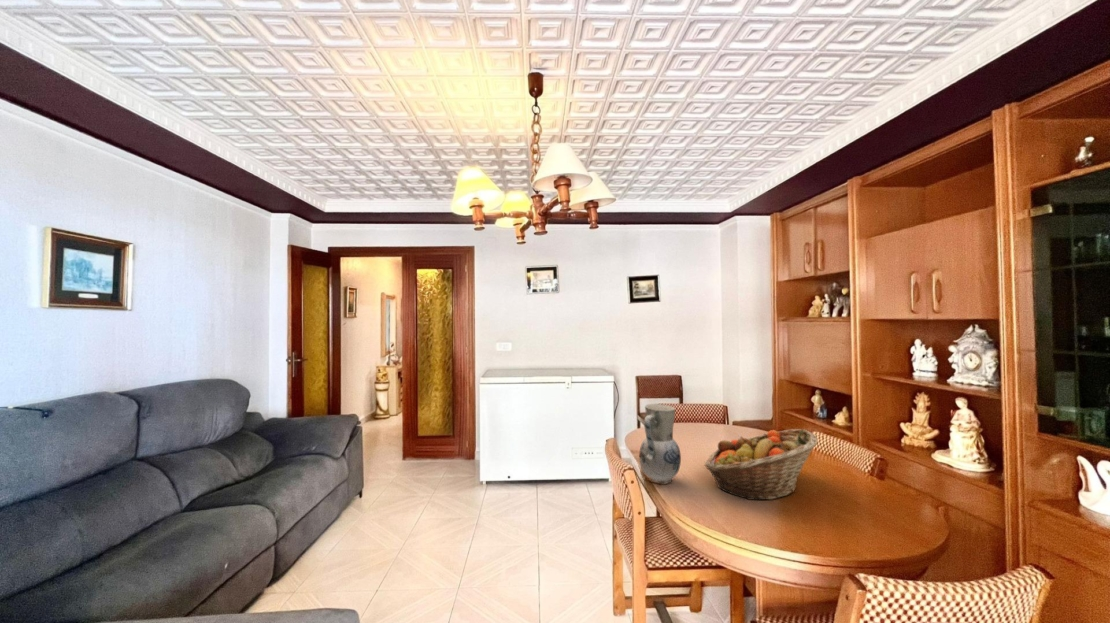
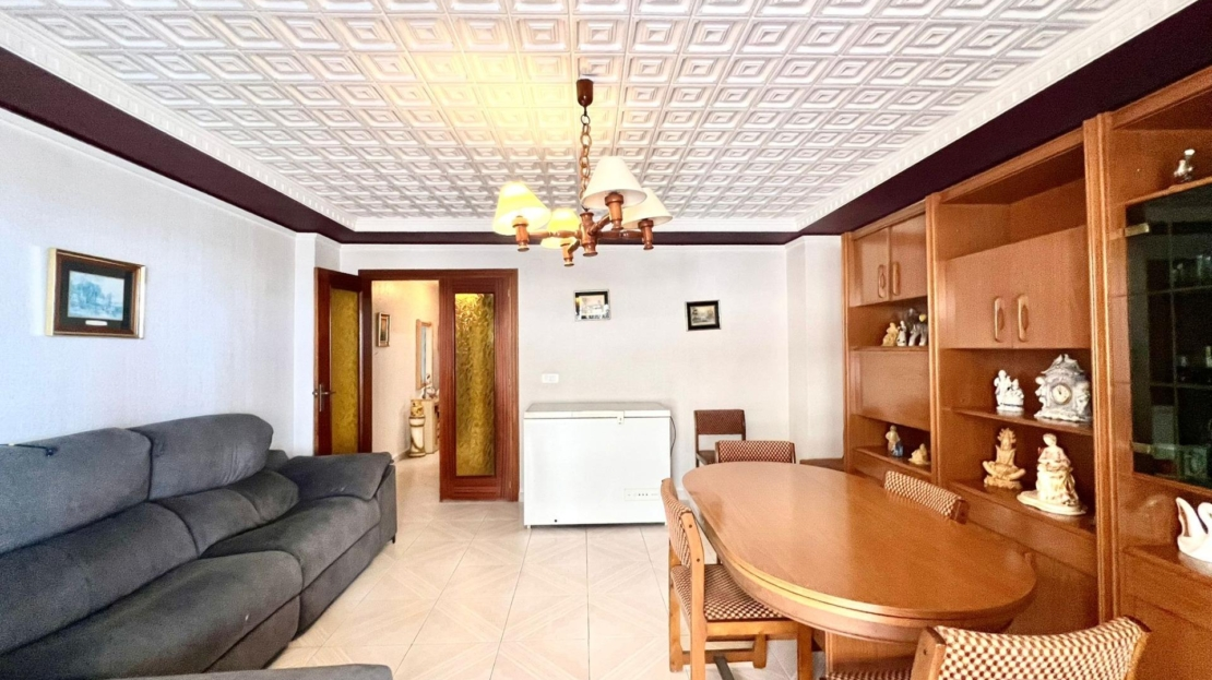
- vase (659, 443)
- fruit basket (759, 458)
